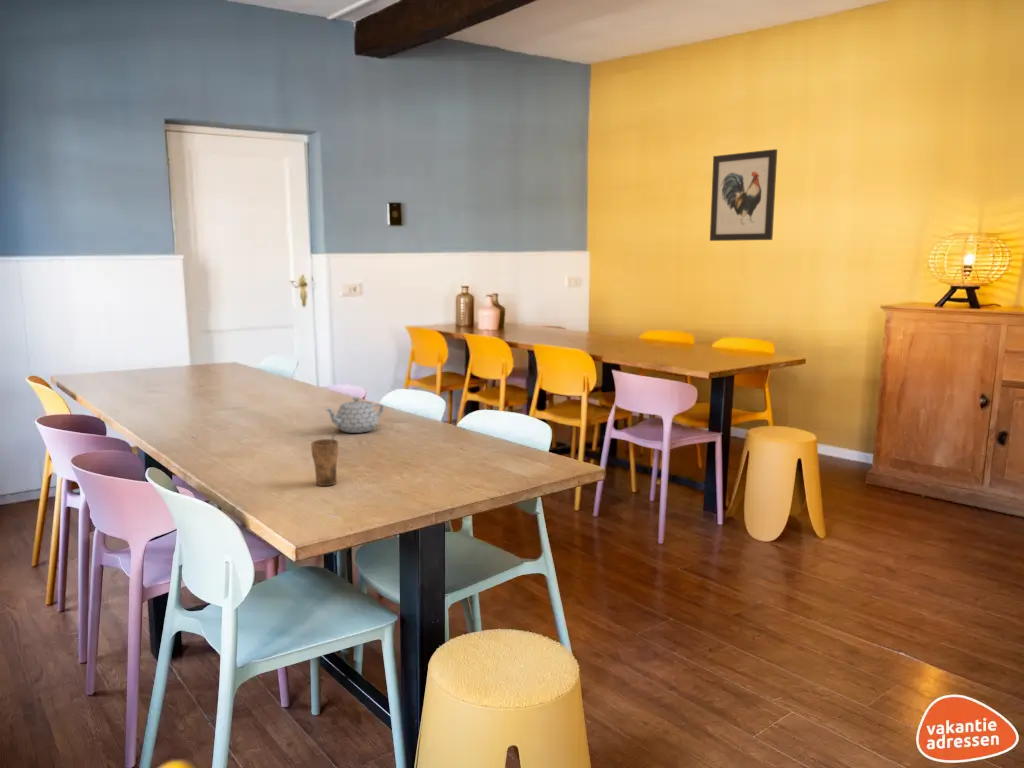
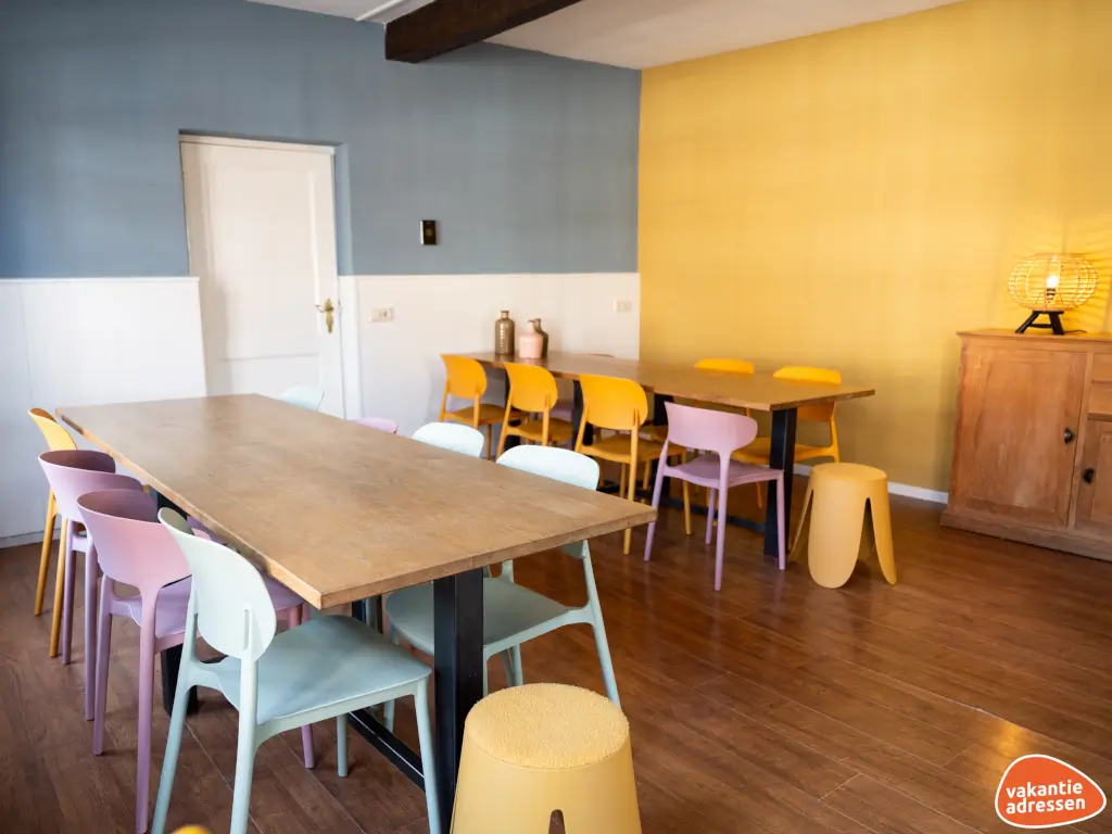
- wall art (742, 197)
- teapot (354, 414)
- cup (325, 457)
